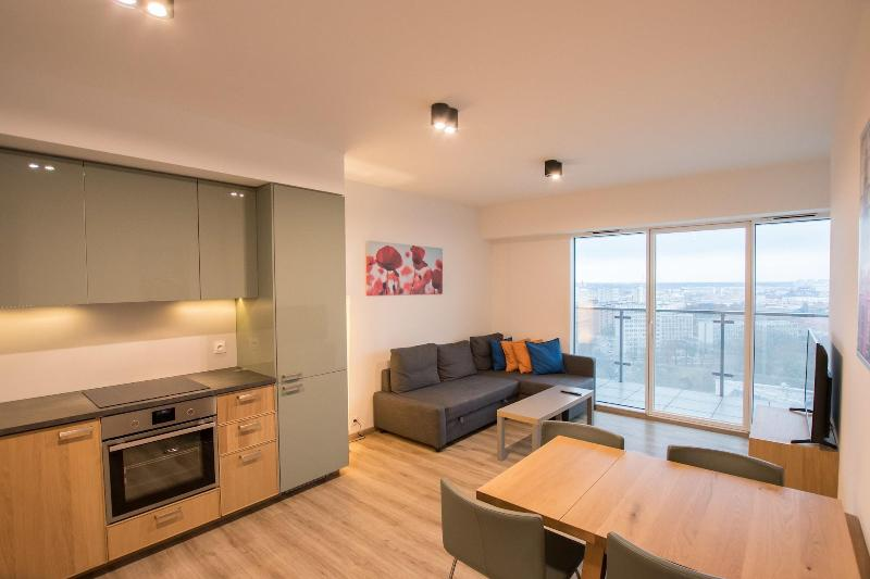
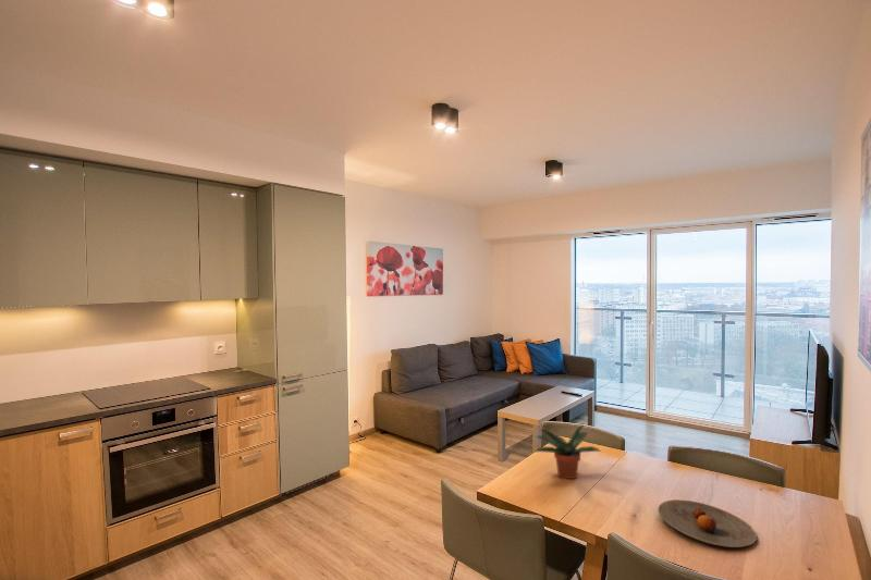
+ potted plant (566, 447)
+ plate (704, 518)
